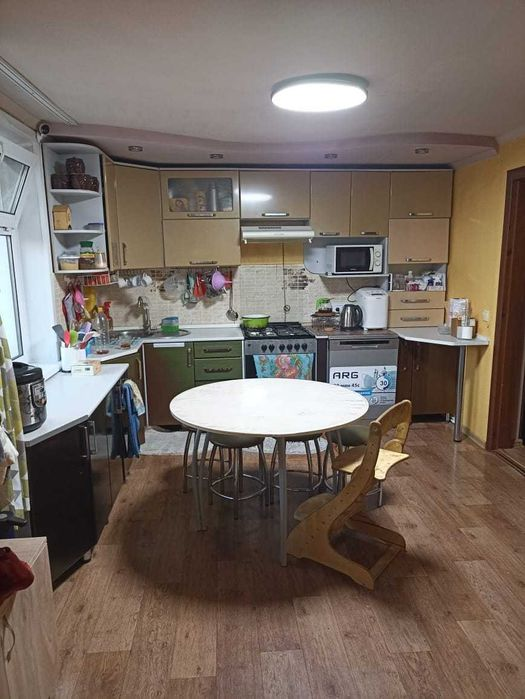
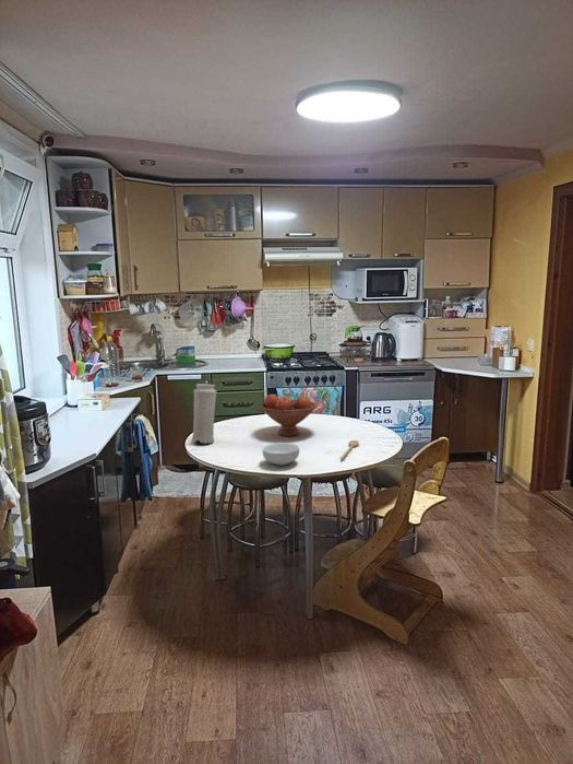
+ spoon (348, 449)
+ vase (203, 412)
+ cereal bowl (280, 455)
+ fruit bowl (288, 413)
